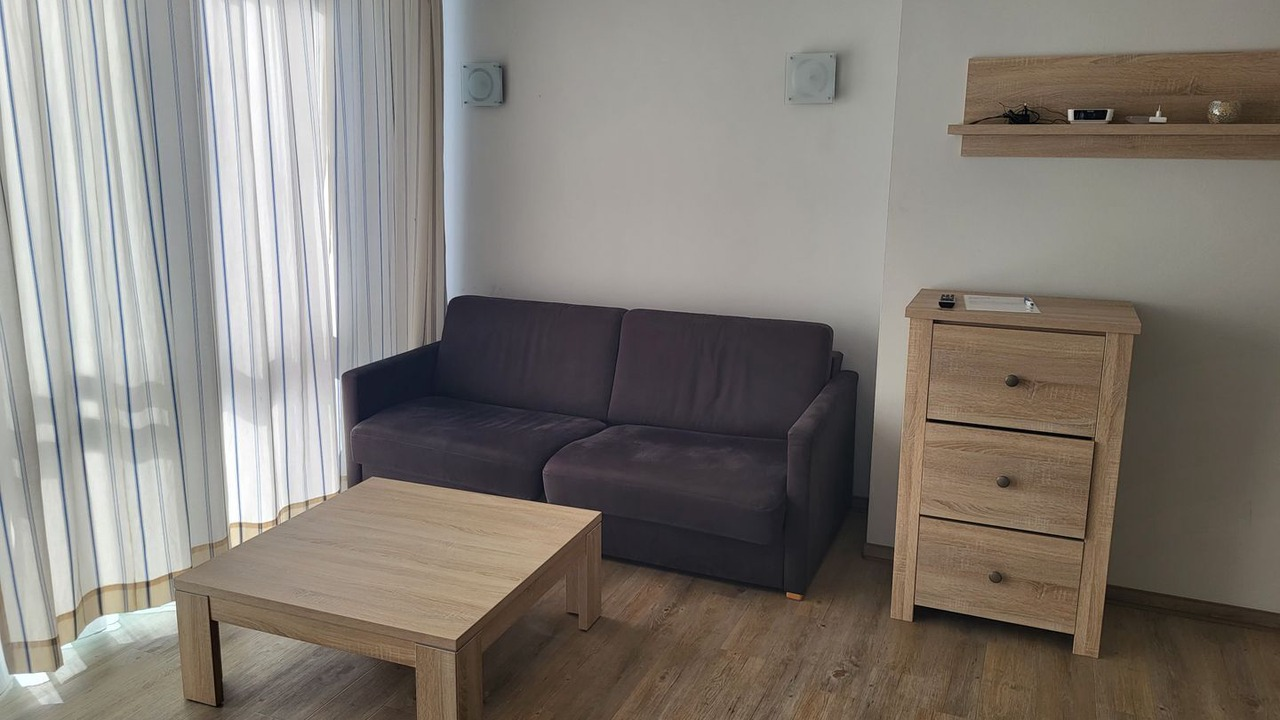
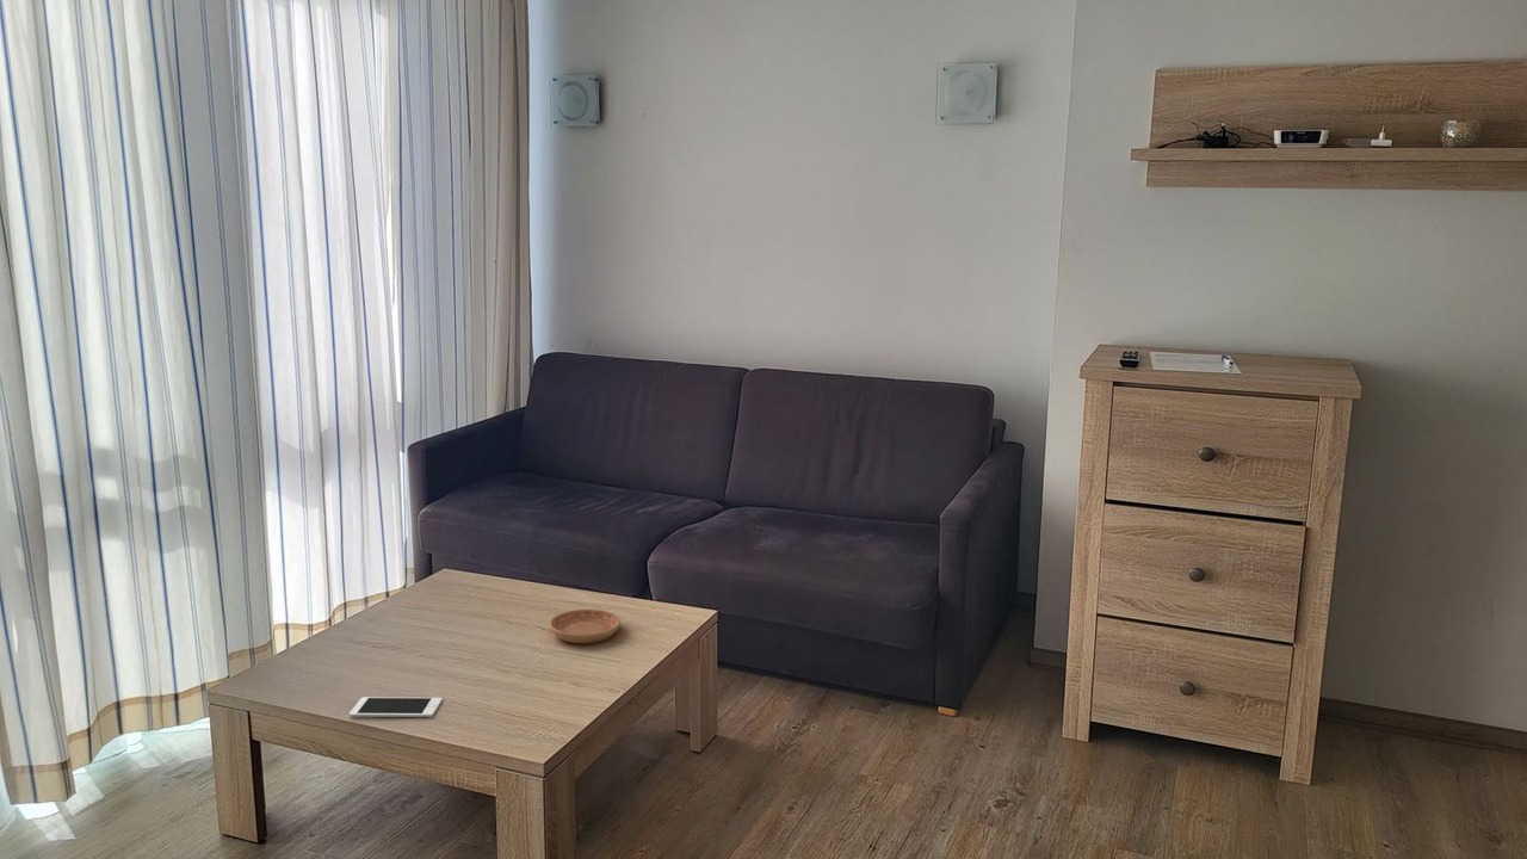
+ cell phone (396, 706)
+ saucer (585, 626)
